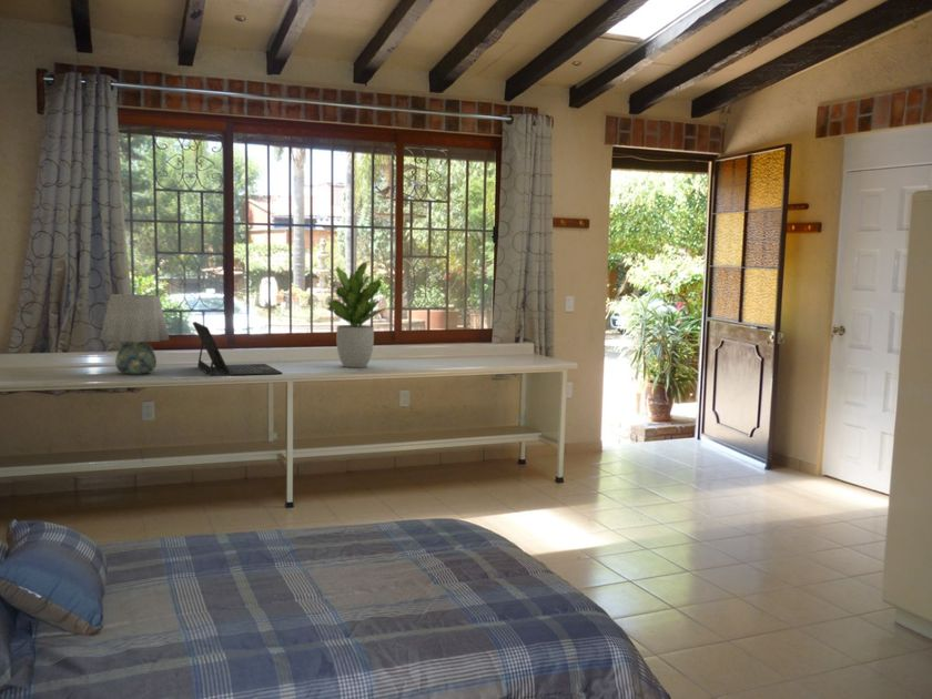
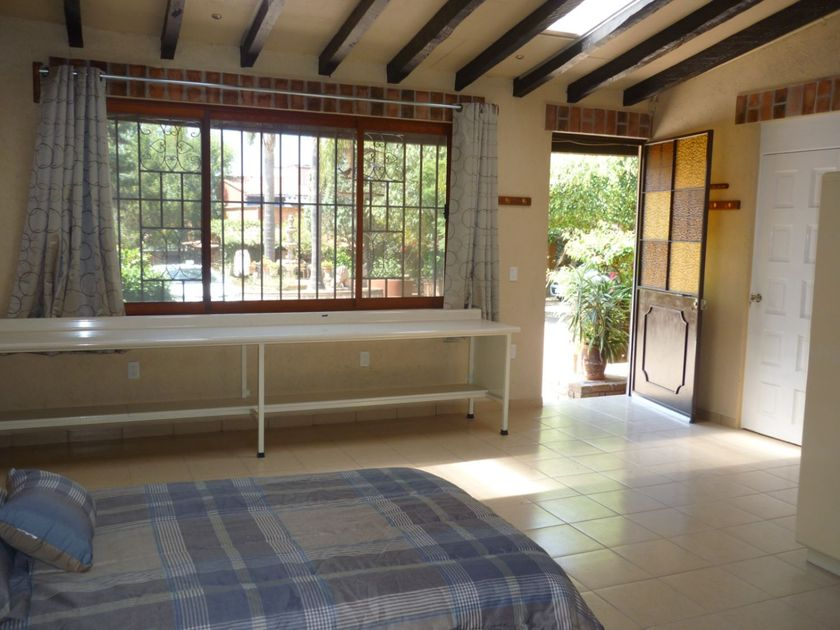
- laptop (237, 364)
- table lamp (135, 334)
- potted plant (353, 314)
